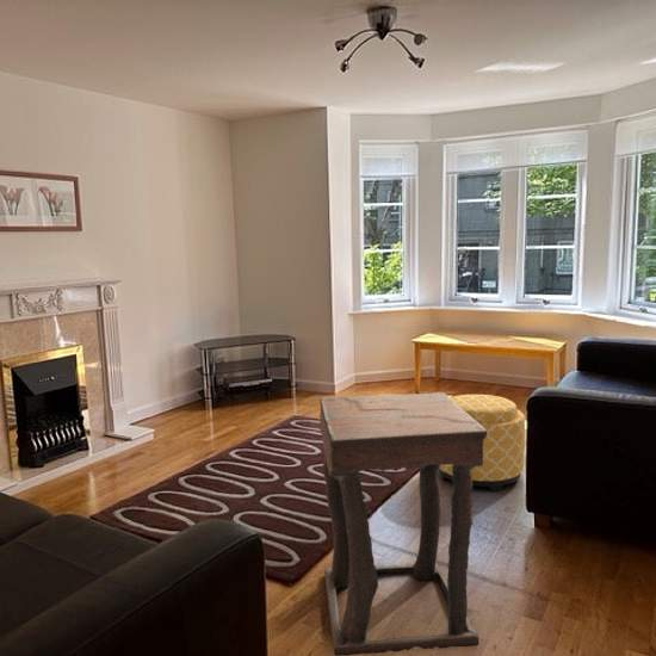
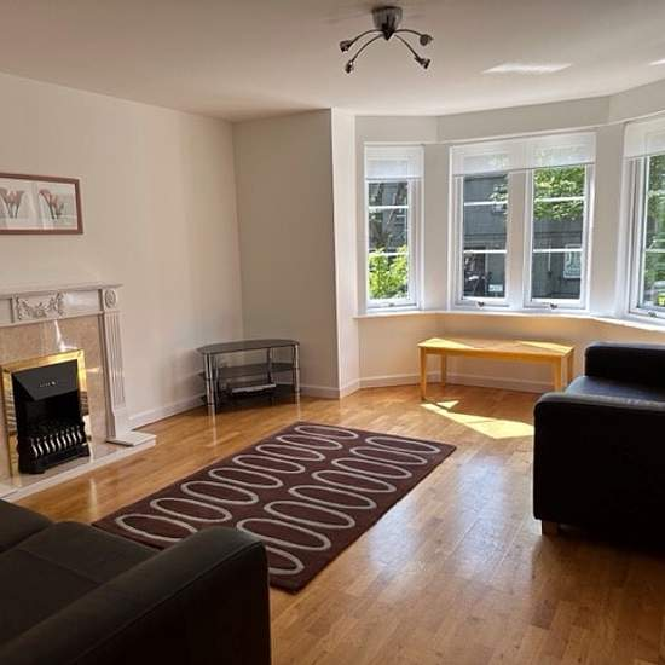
- side table (367, 514)
- ottoman (483, 440)
